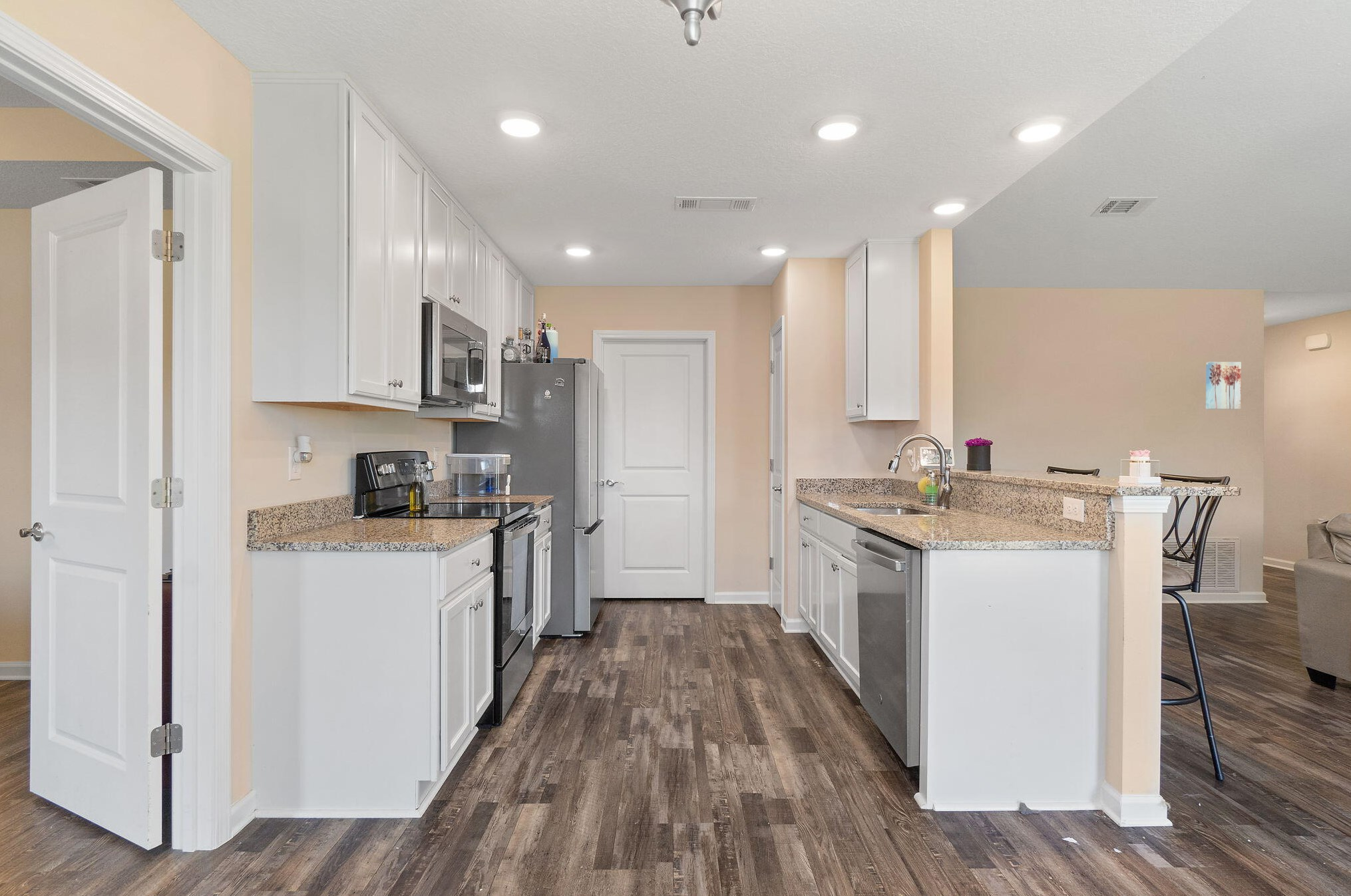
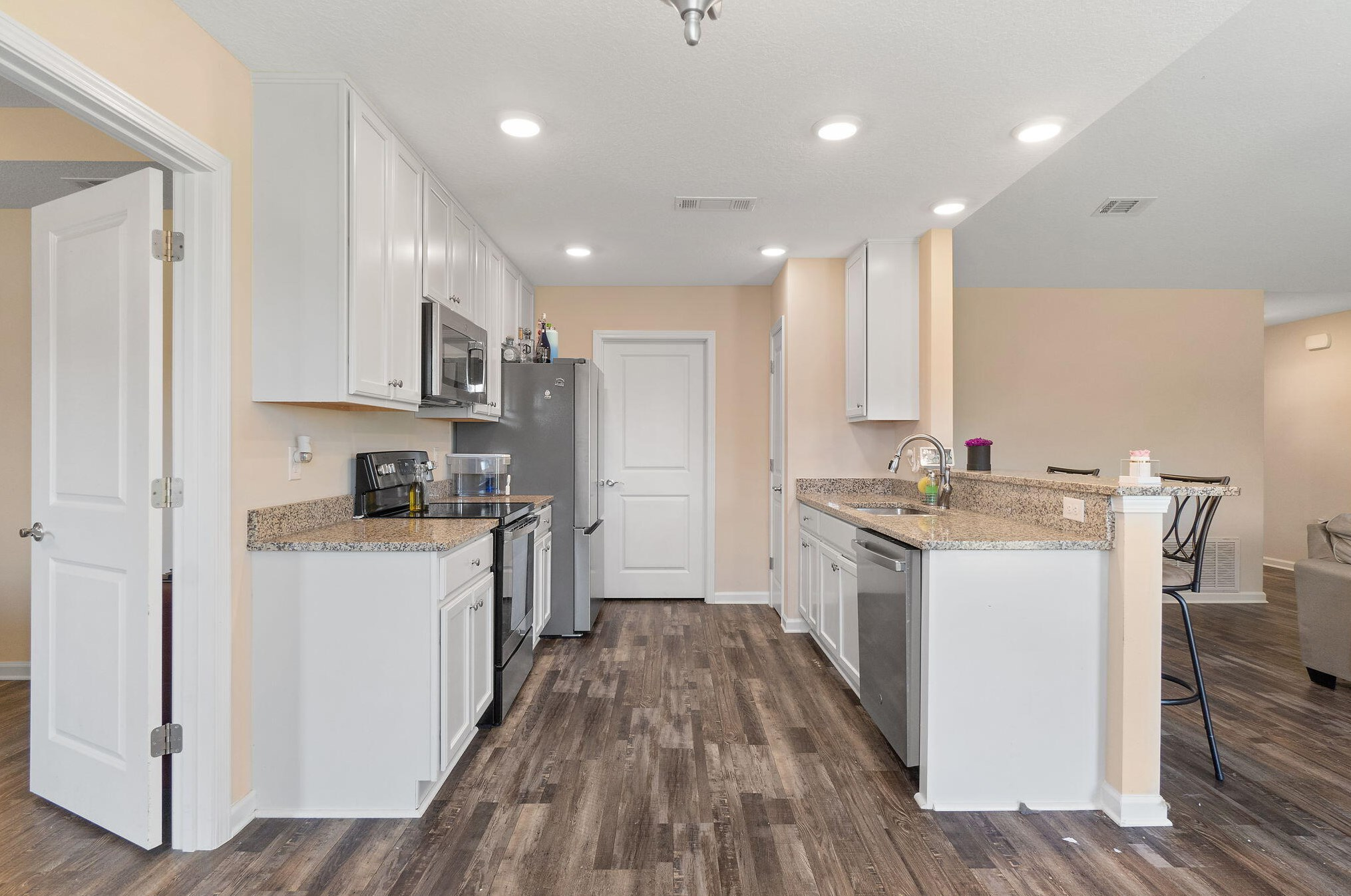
- wall art (1223, 385)
